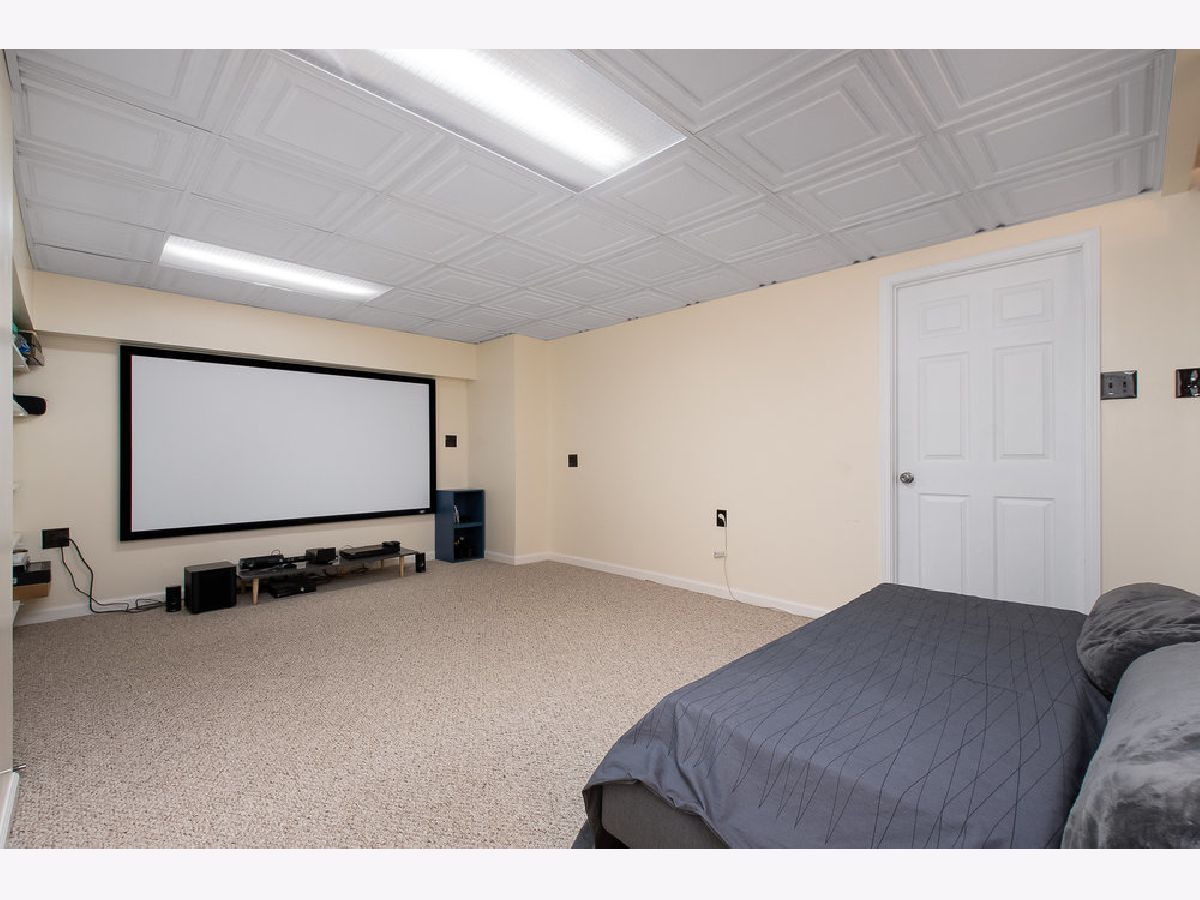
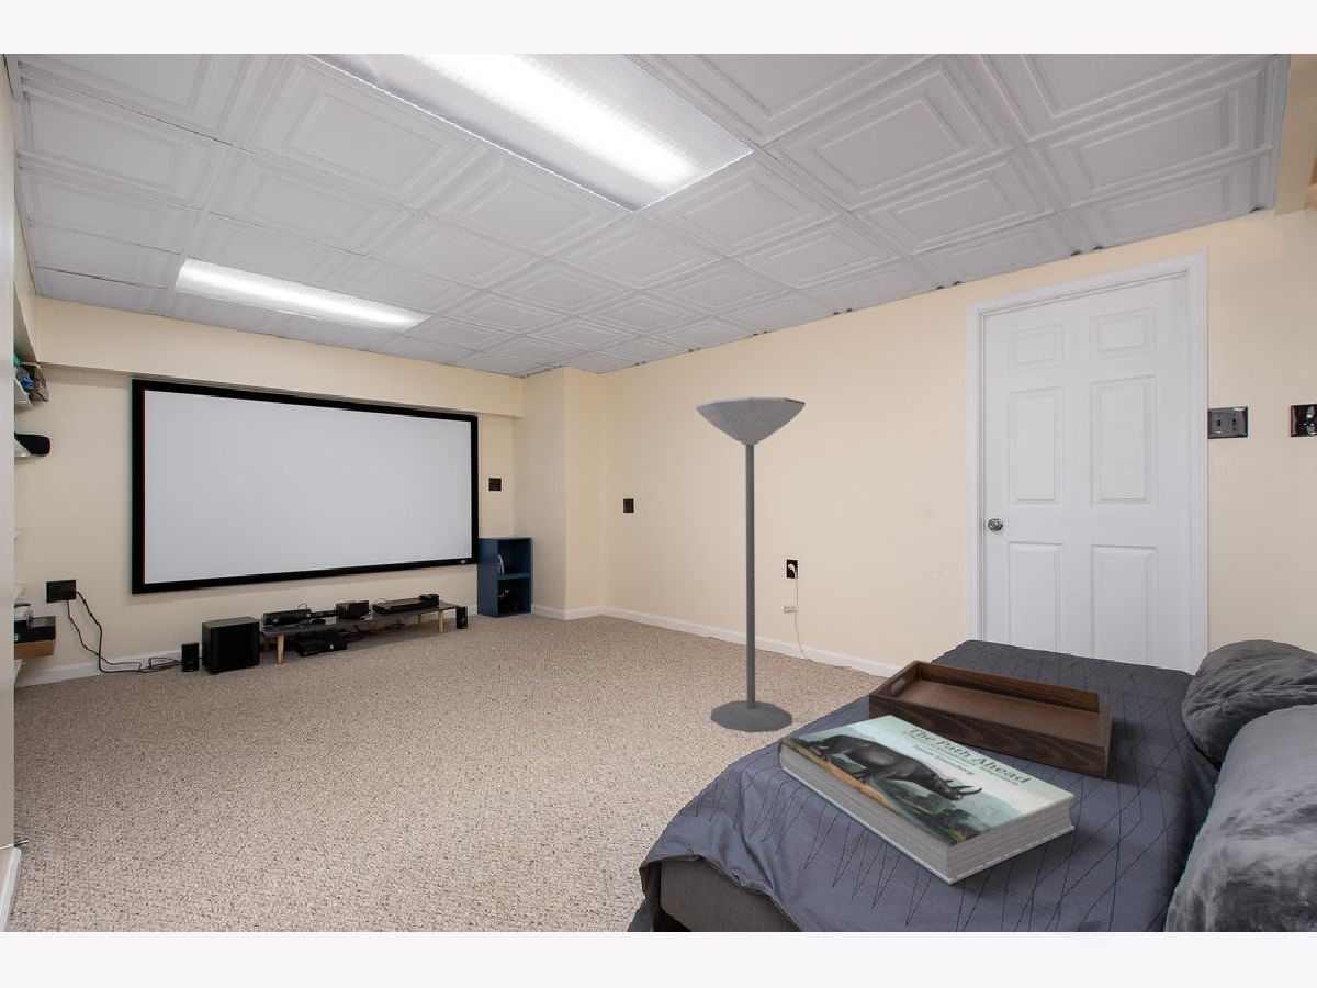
+ serving tray (990, 706)
+ book (910, 778)
+ floor lamp (750, 561)
